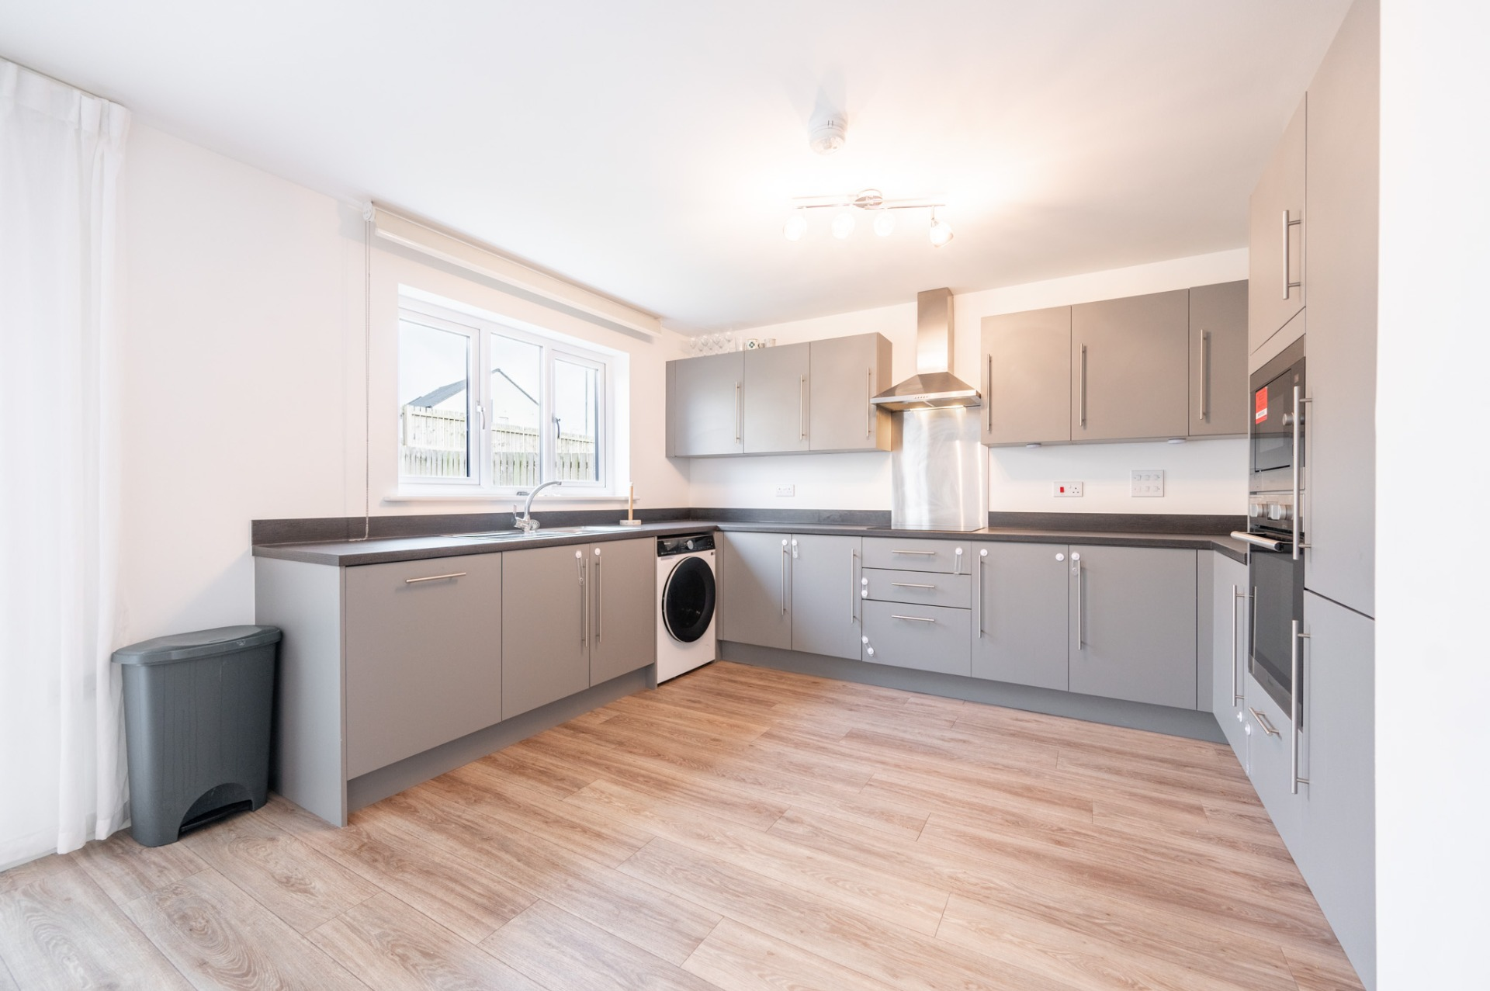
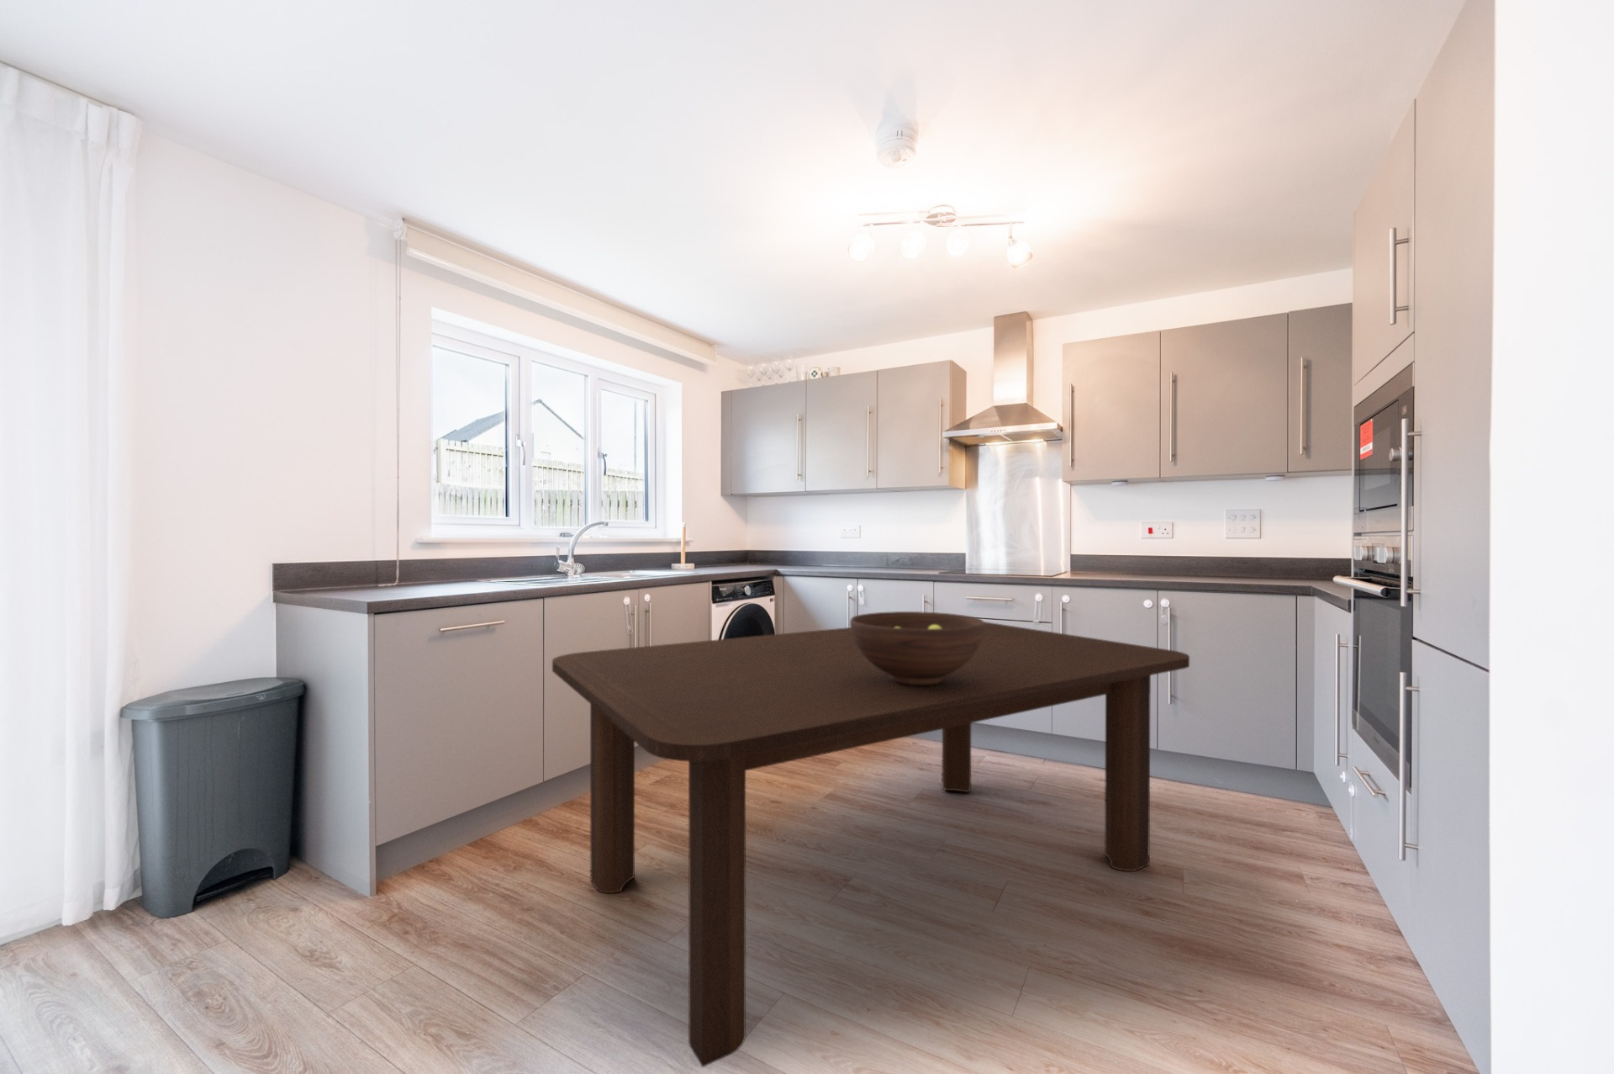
+ dining table (872, 743)
+ fruit bowl (917, 650)
